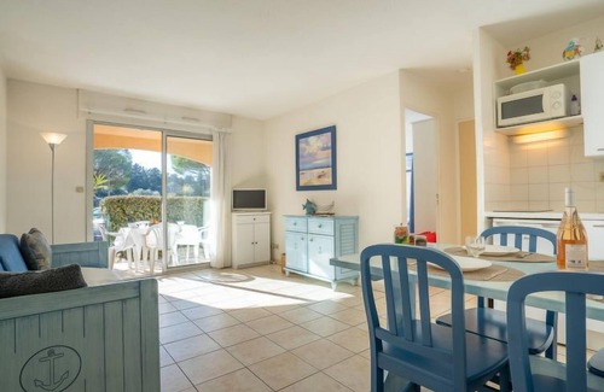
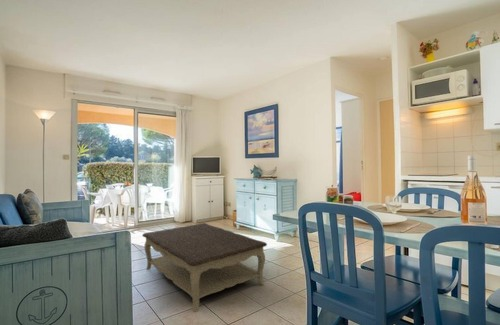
+ coffee table (200, 256)
